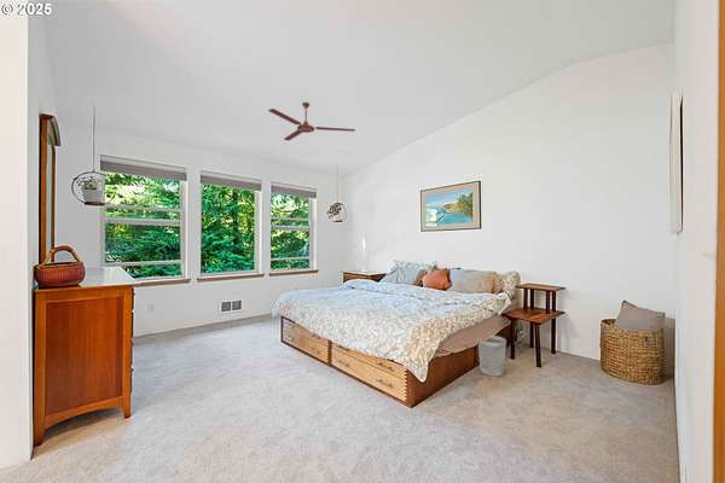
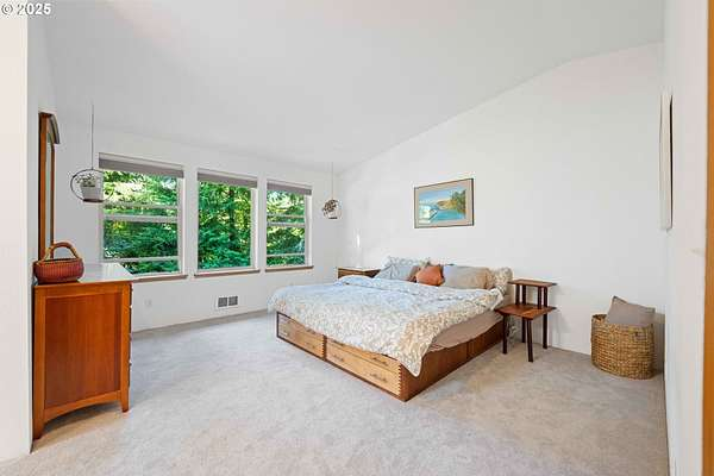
- wastebasket (492, 355)
- ceiling fan (307, 122)
